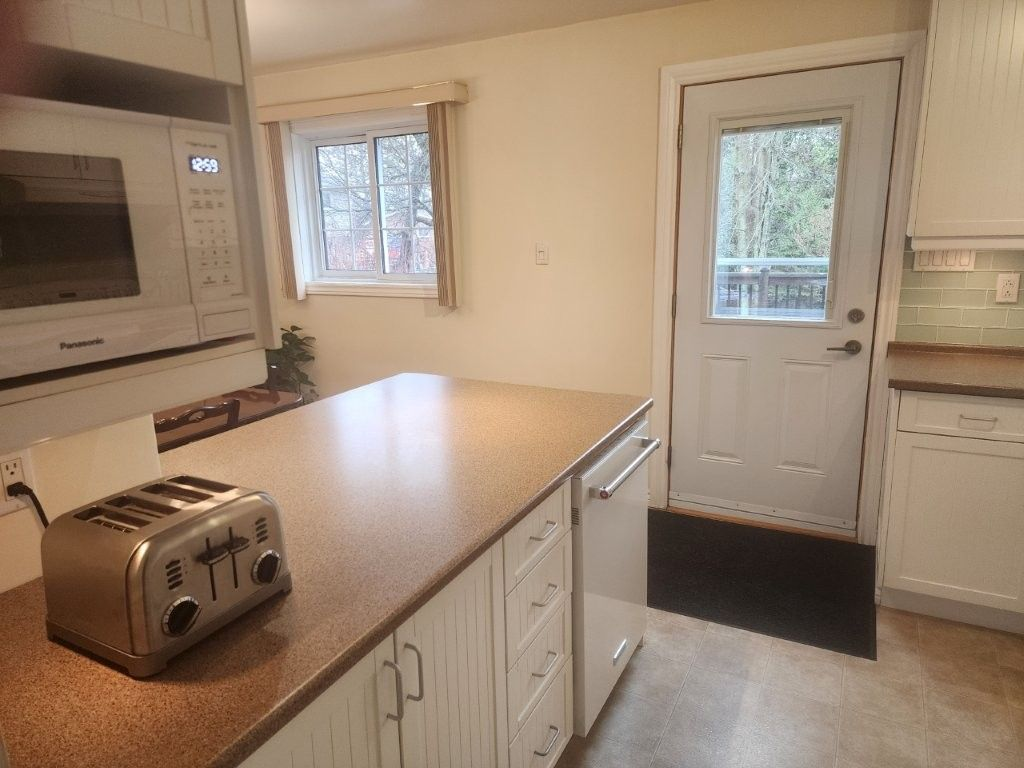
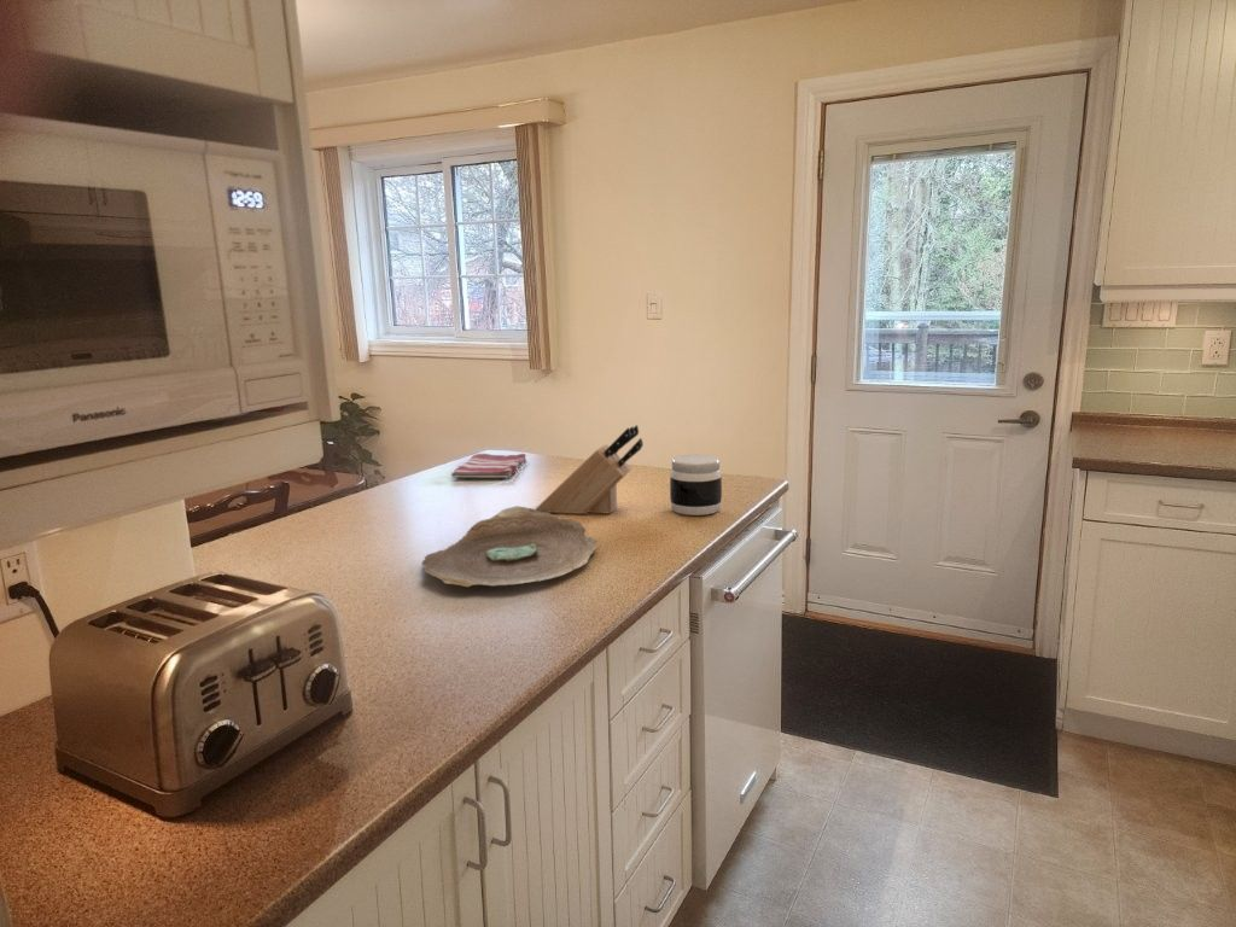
+ knife block (590, 467)
+ dish towel (490, 465)
+ jar (695, 484)
+ decorative bowl (511, 544)
